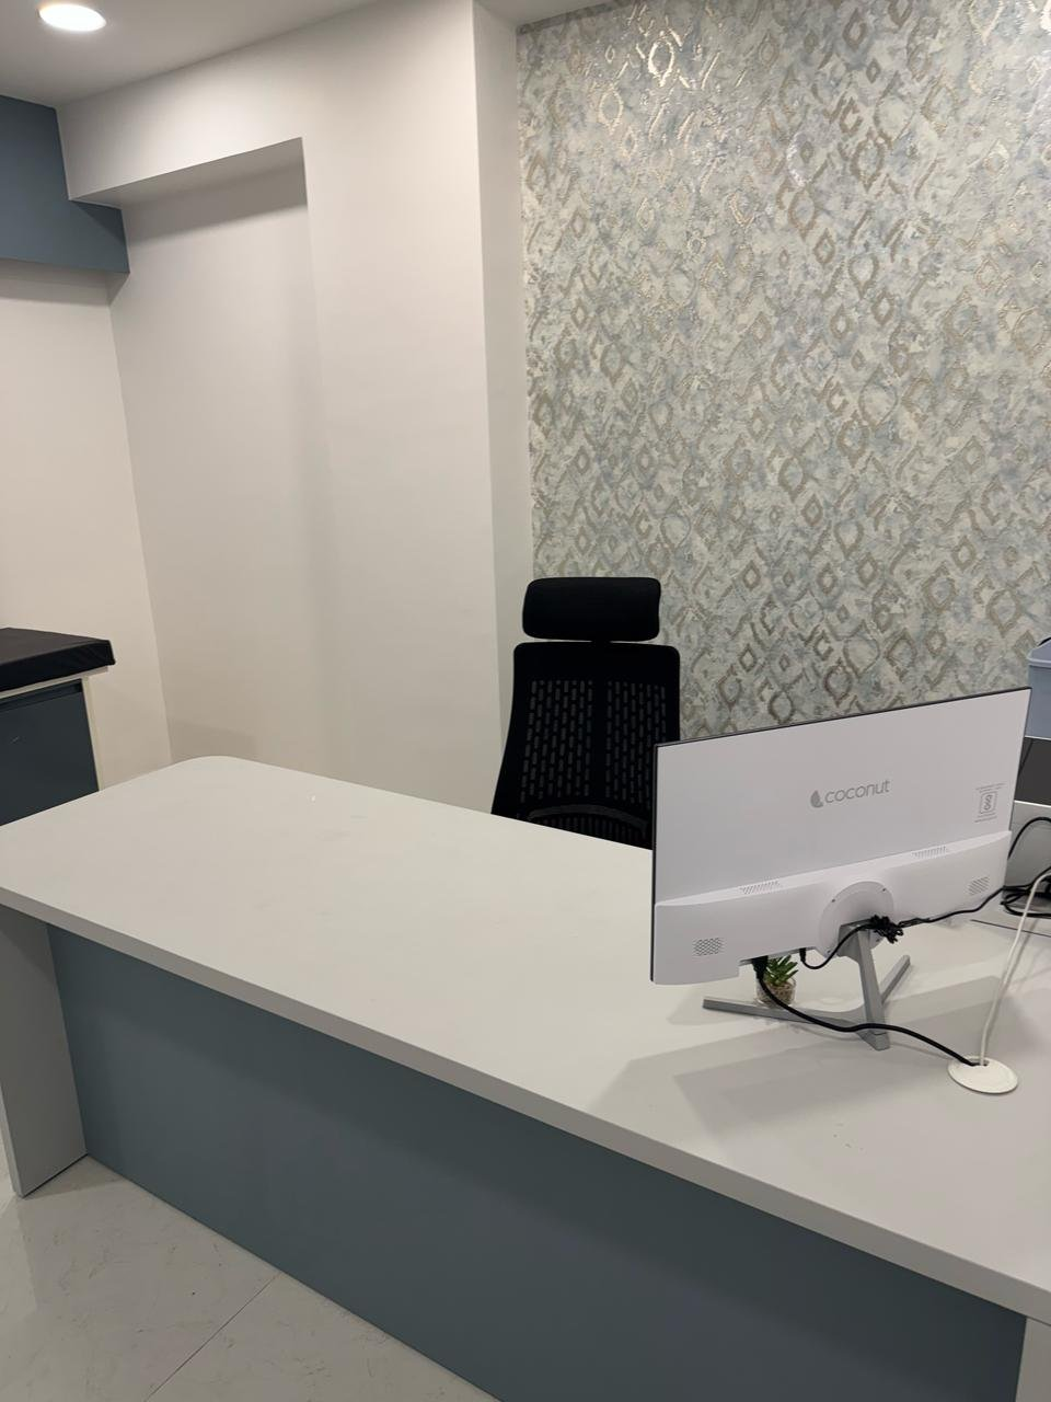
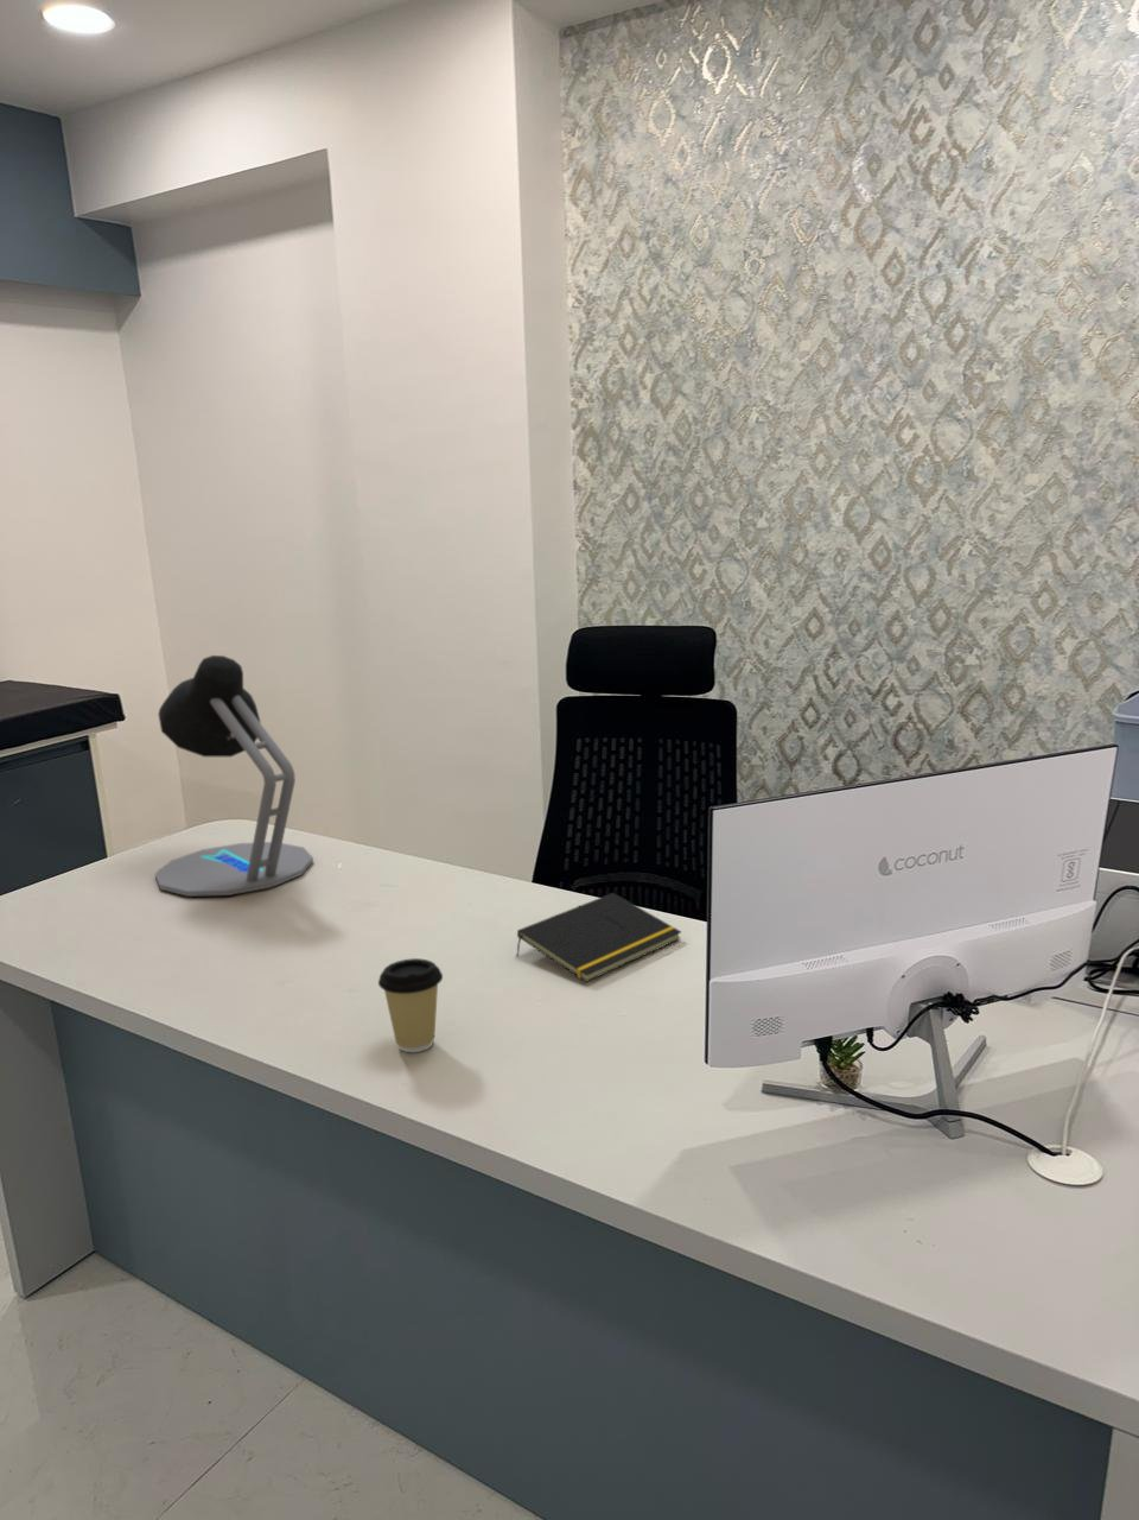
+ desk lamp (232, 755)
+ notepad (601, 934)
+ coffee cup (412, 1004)
